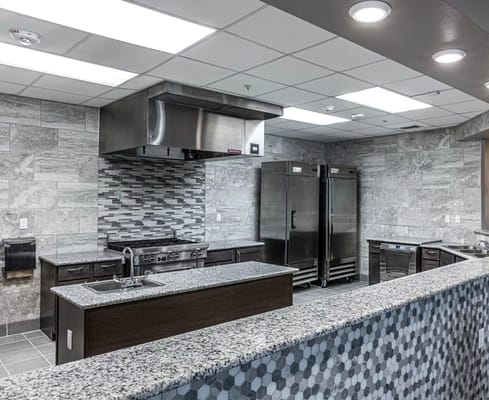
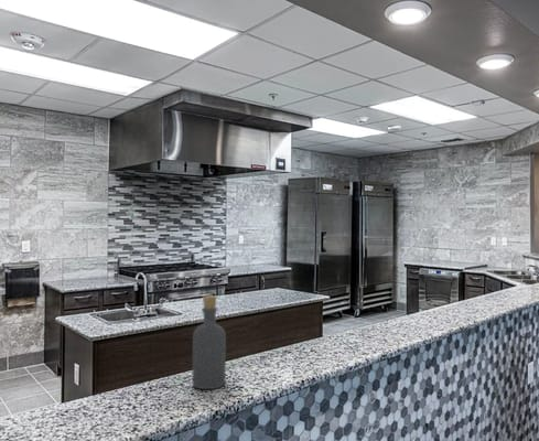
+ bottle (208, 340)
